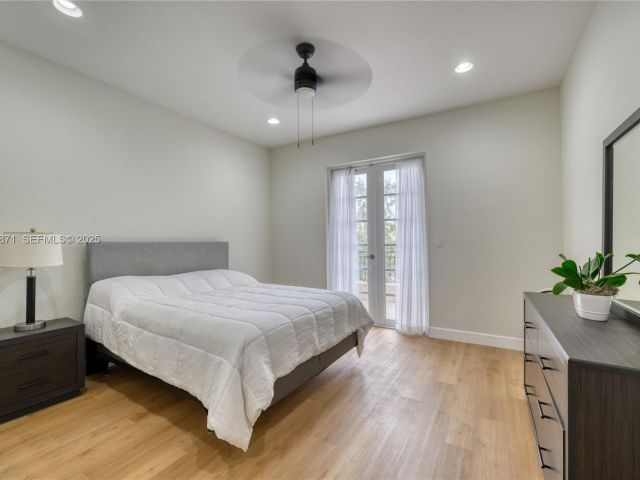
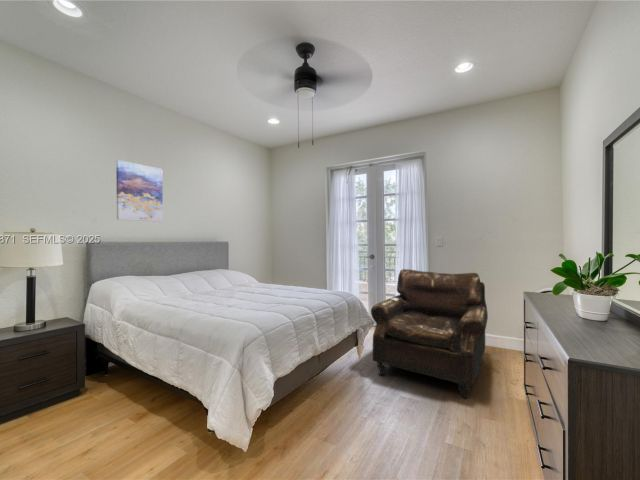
+ leather (431, 320)
+ wall art (140, 192)
